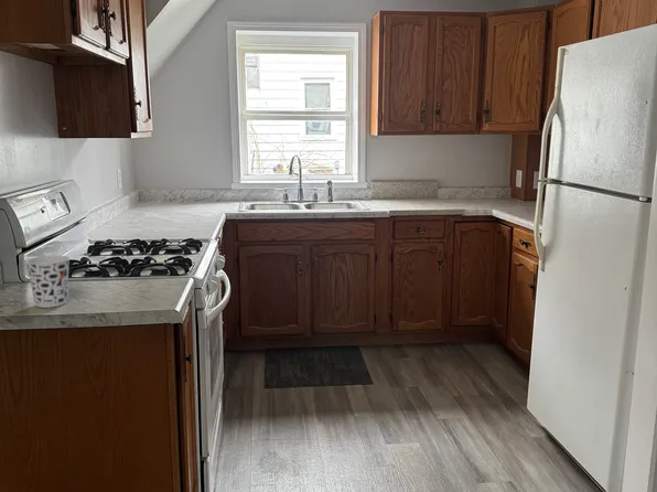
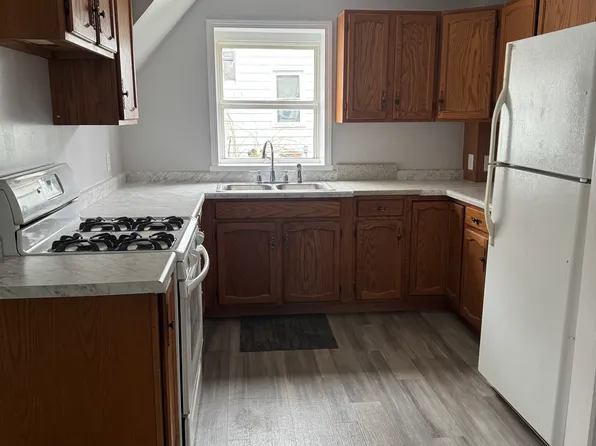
- cup (49, 281)
